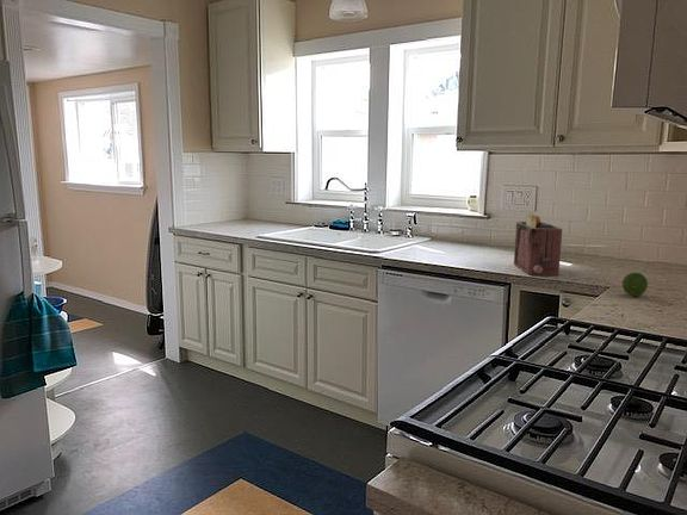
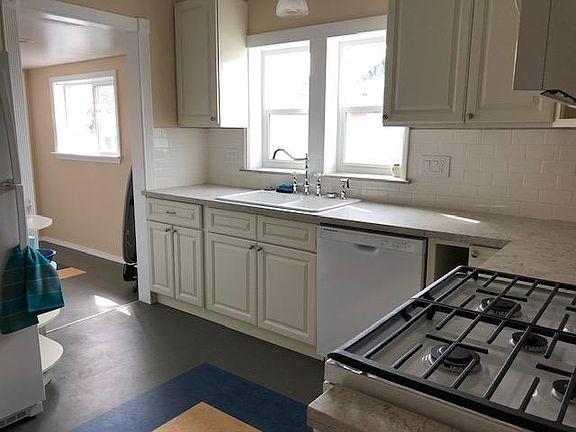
- toaster (538, 242)
- fruit (635, 284)
